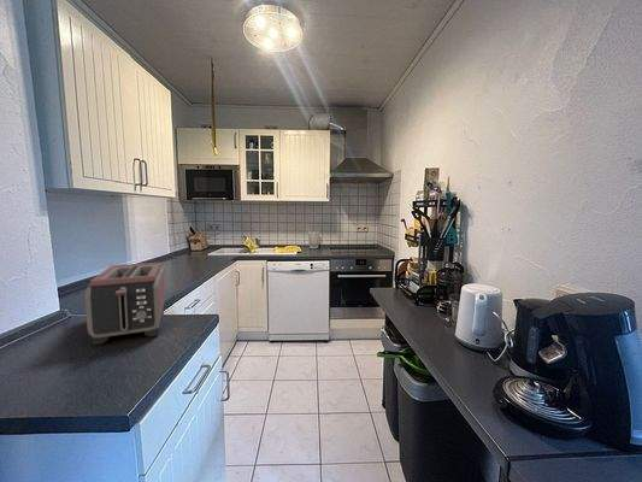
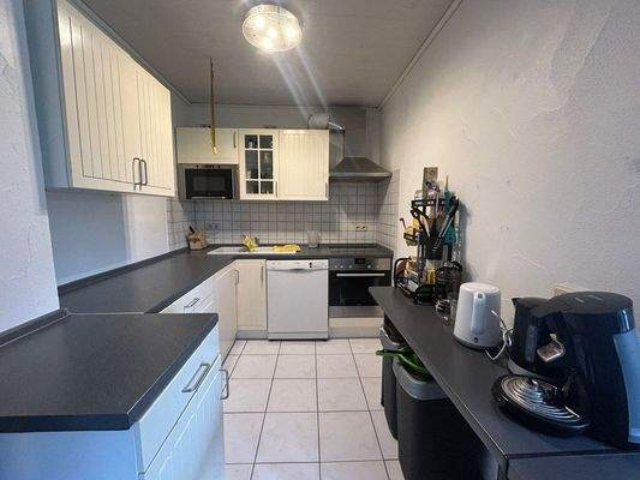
- toaster (131, 299)
